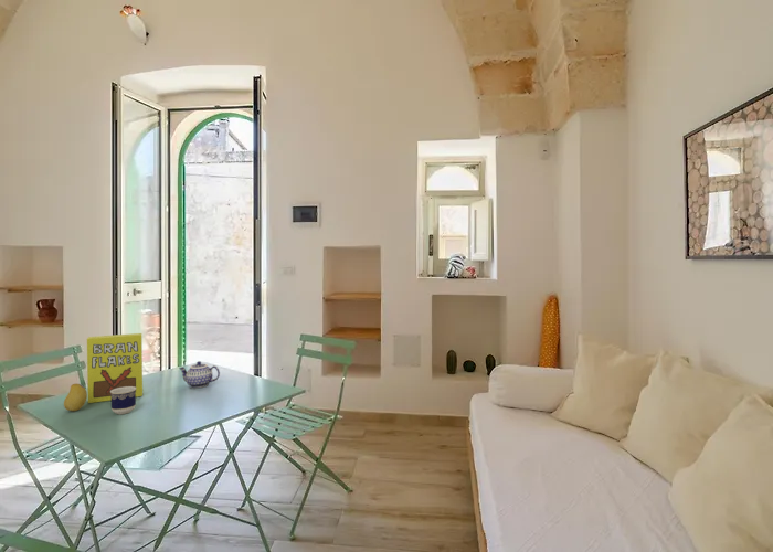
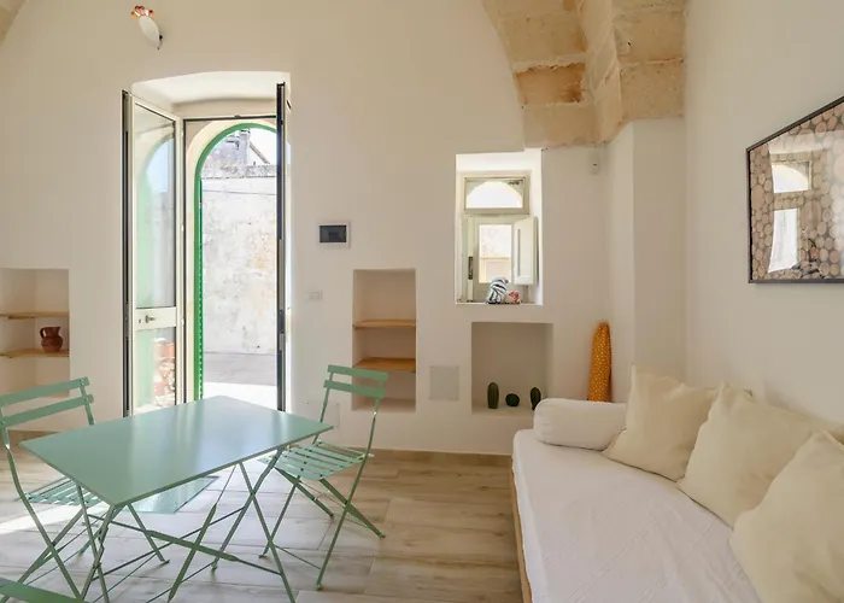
- cup (125, 400)
- cereal box (116, 367)
- fruit (75, 396)
- teapot (199, 373)
